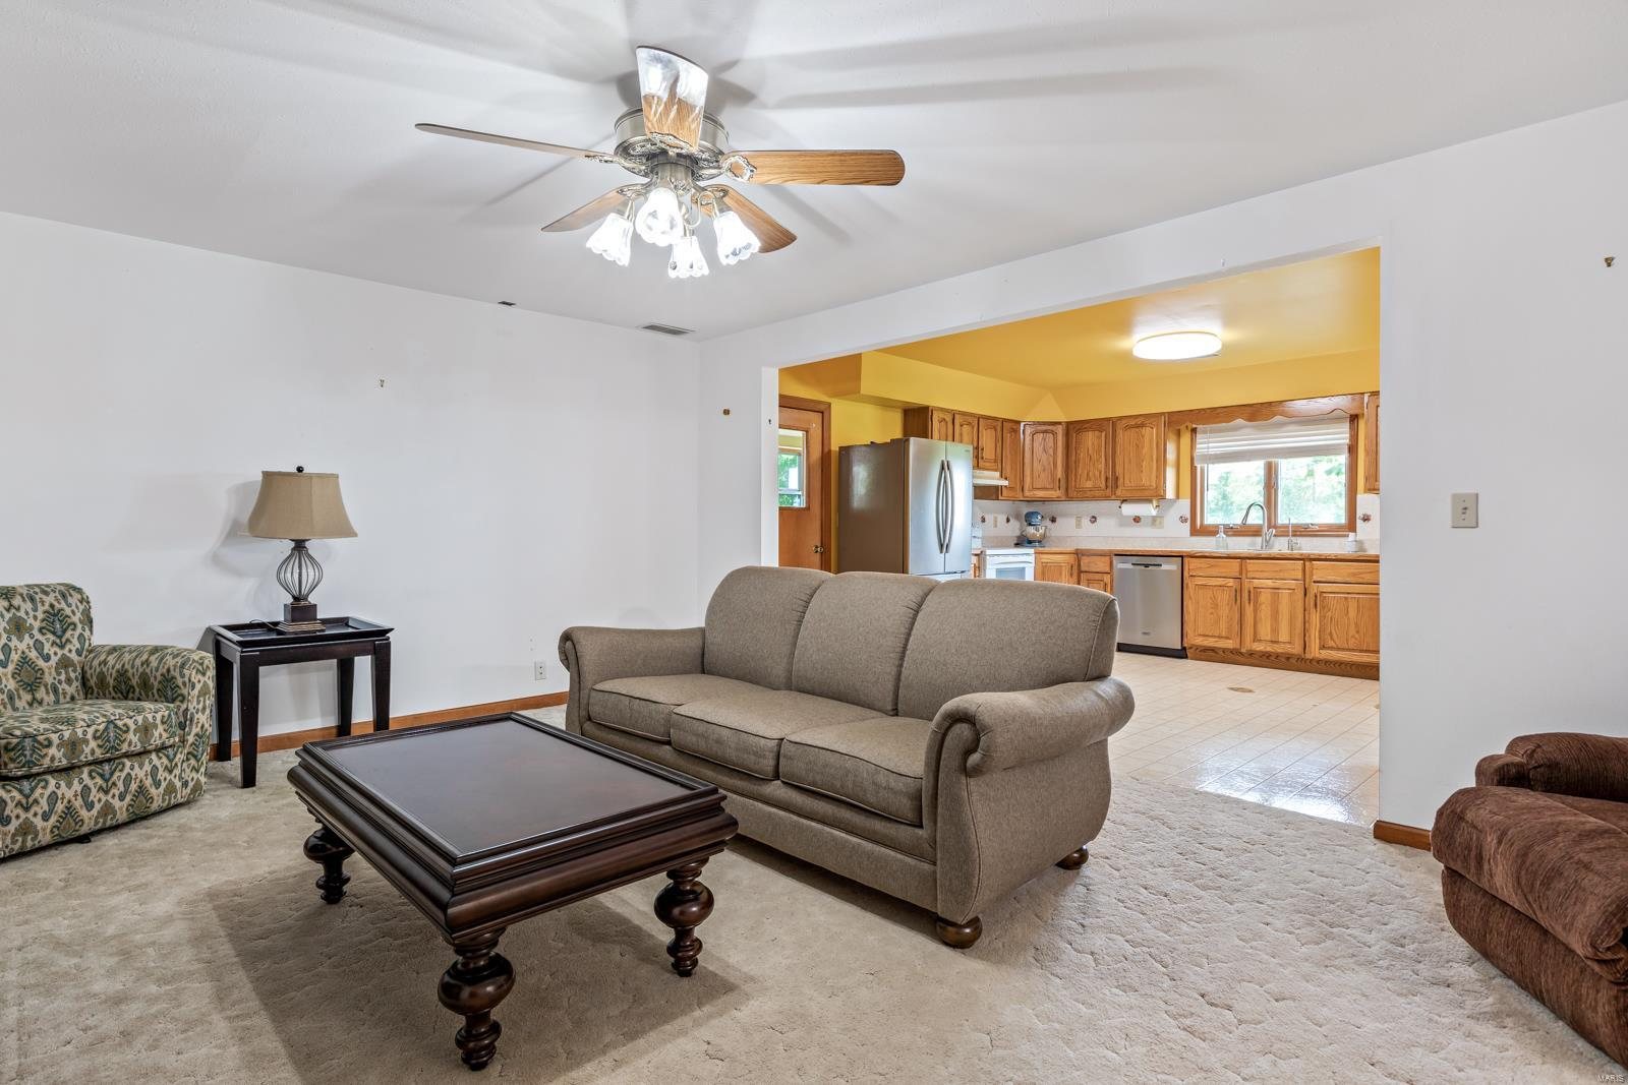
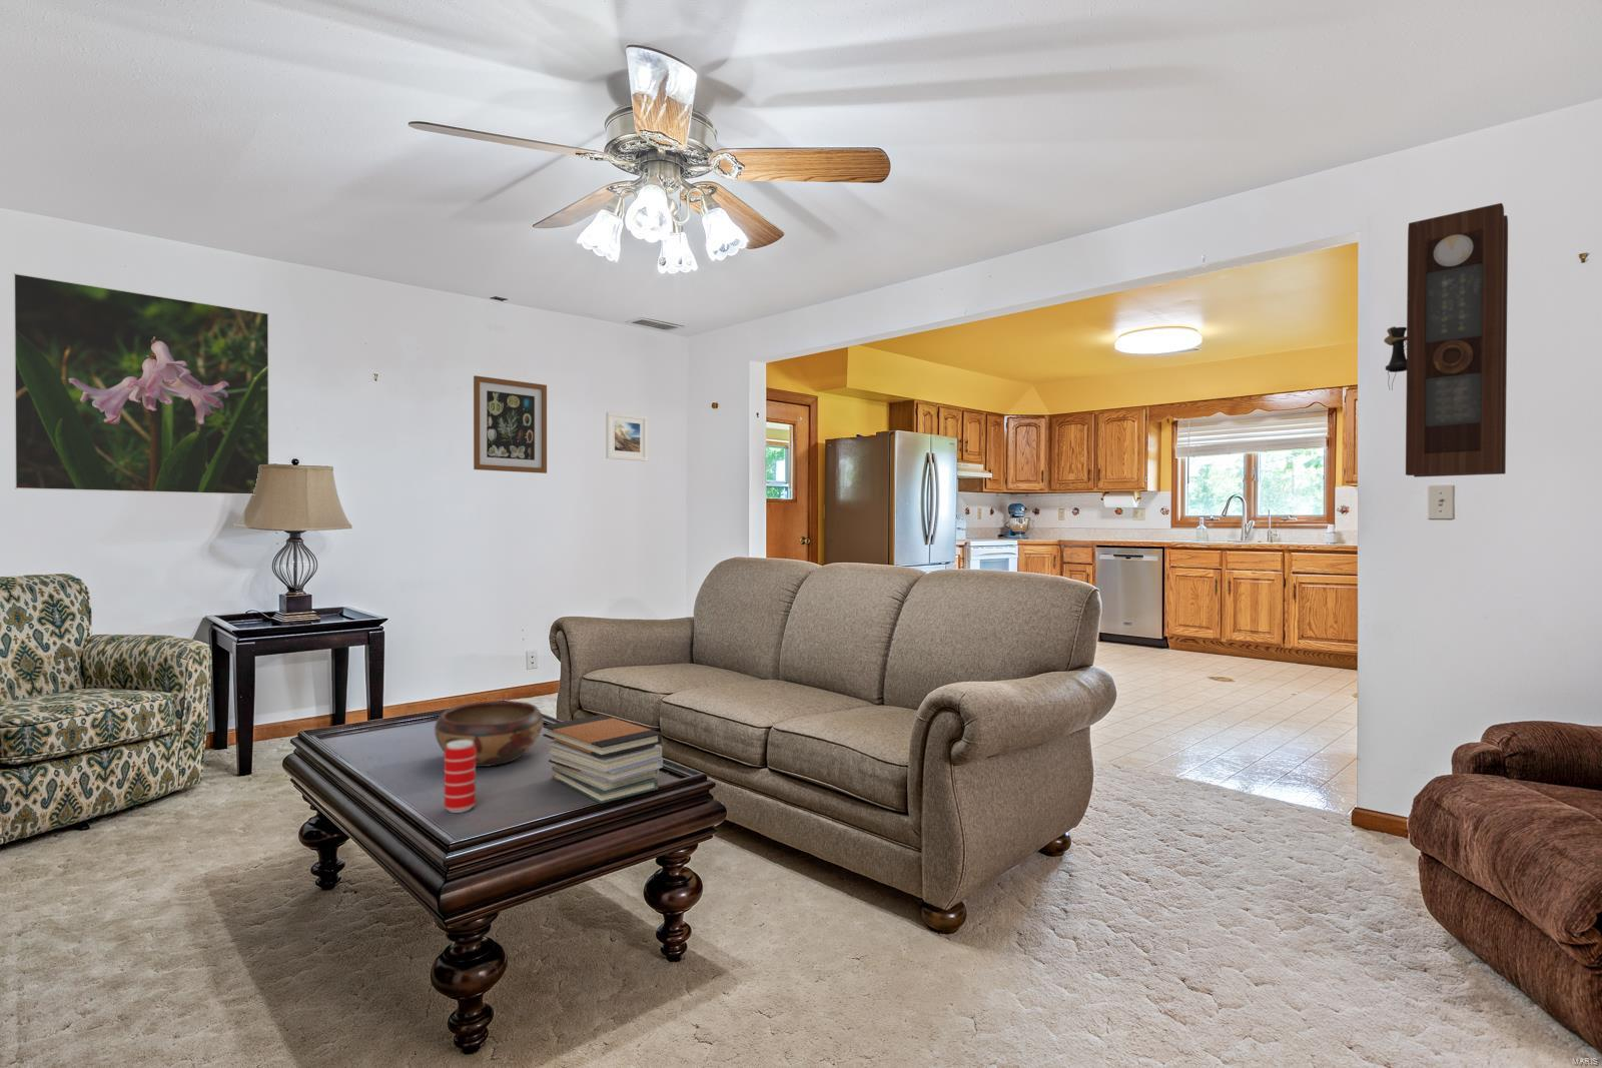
+ beverage can (460, 776)
+ wall art (510, 426)
+ pendulum clock (1441, 348)
+ book stack (603, 756)
+ decorative bowl (490, 734)
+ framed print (627, 436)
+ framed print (153, 393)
